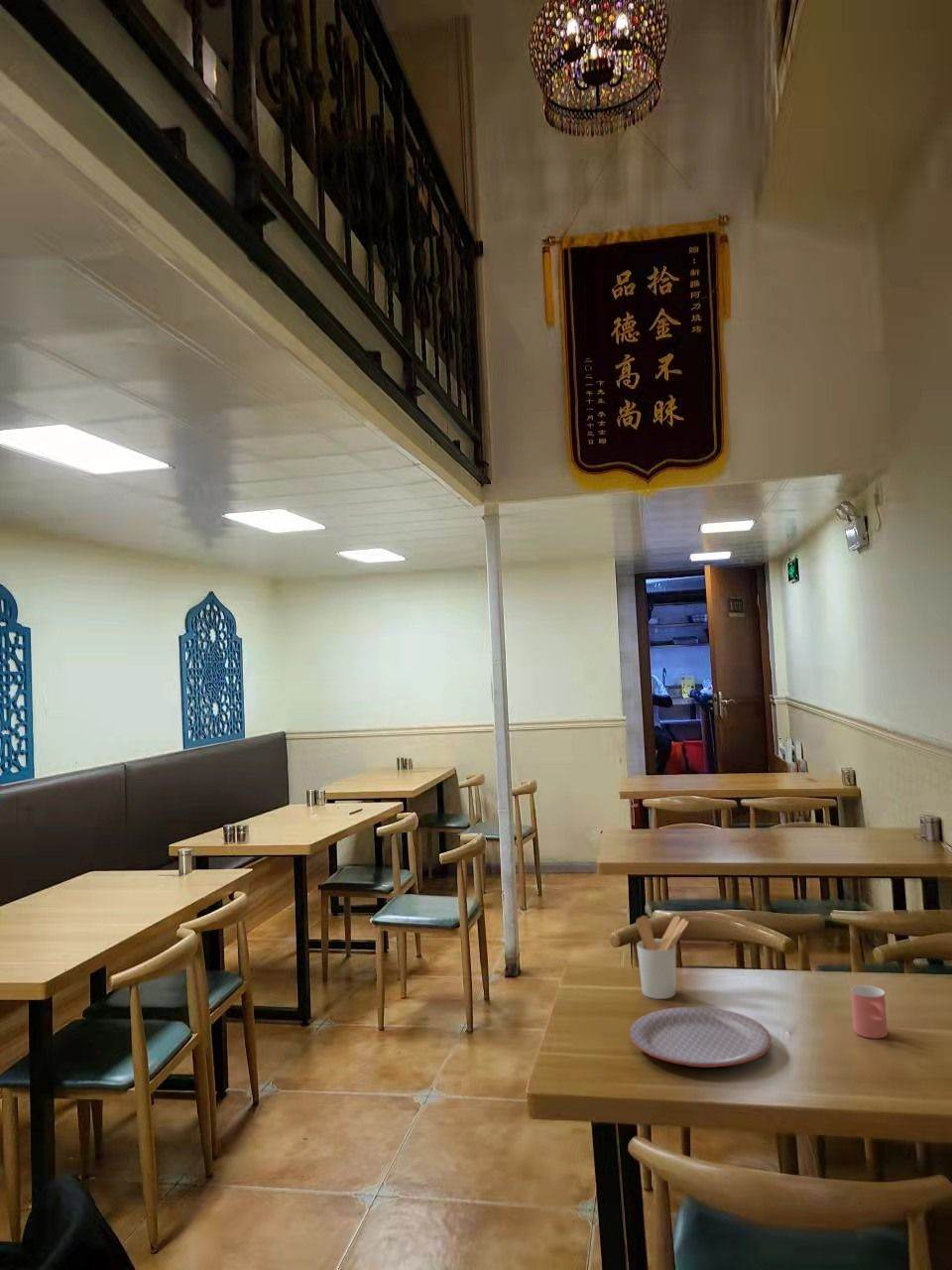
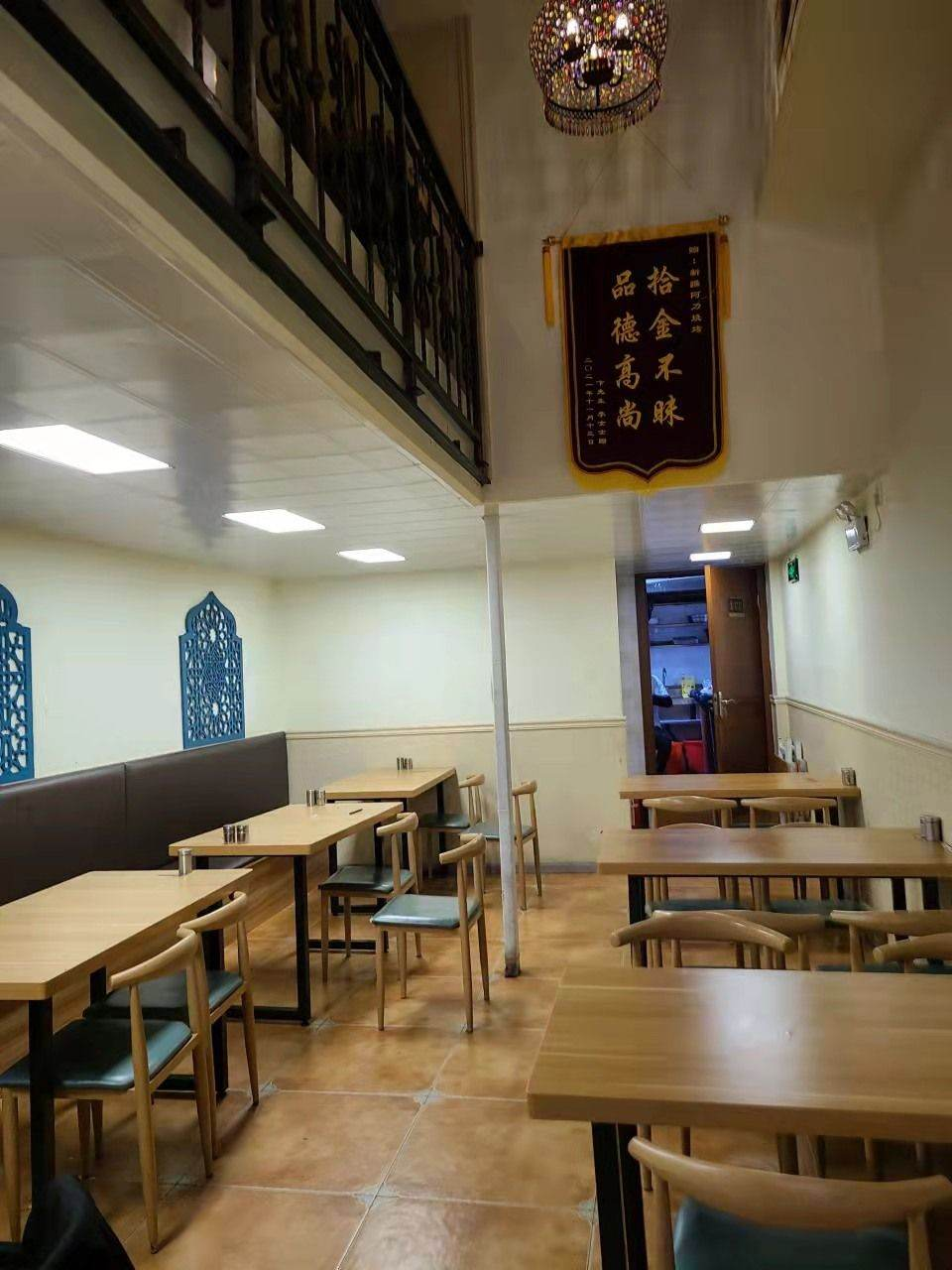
- plate (699, 1039)
- utensil holder (664, 954)
- cup (873, 1014)
